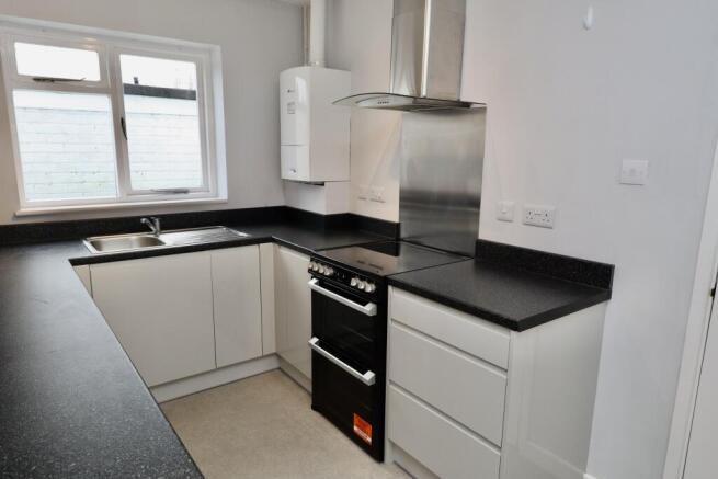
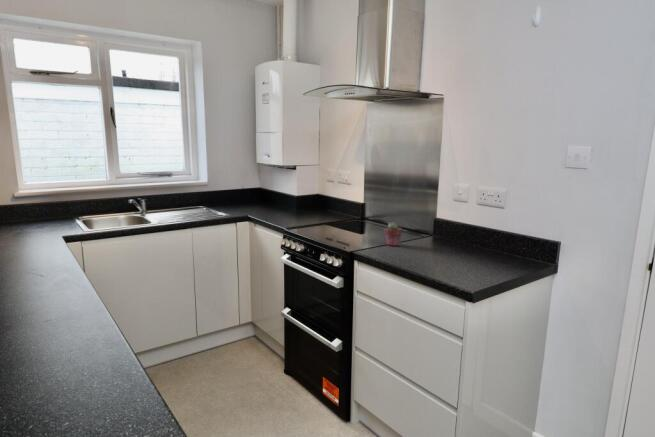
+ potted succulent (393, 233)
